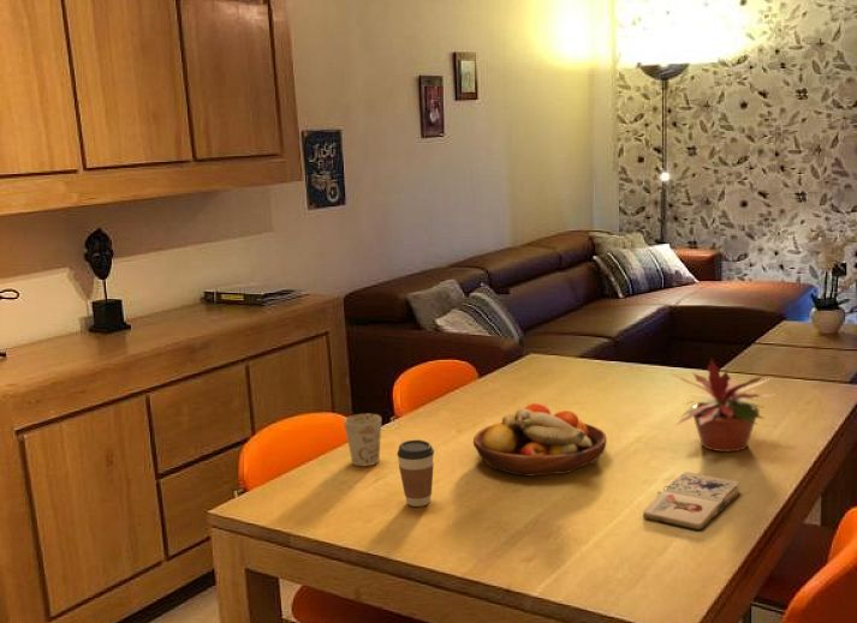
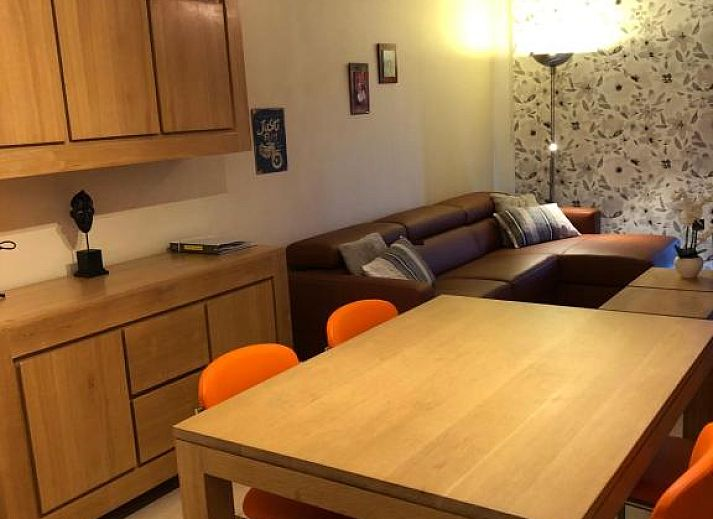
- paperback book (692, 495)
- potted plant (724, 399)
- coffee cup (416, 473)
- mug (363, 437)
- fruit bowl (540, 431)
